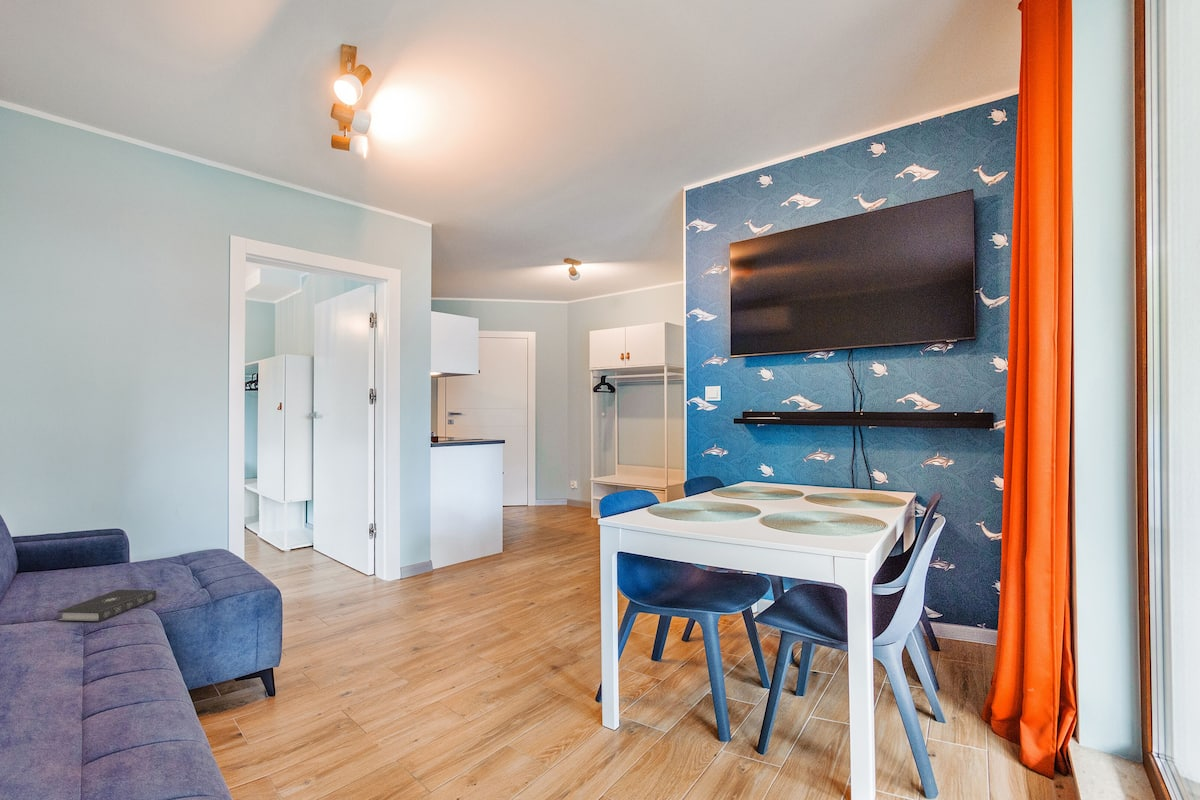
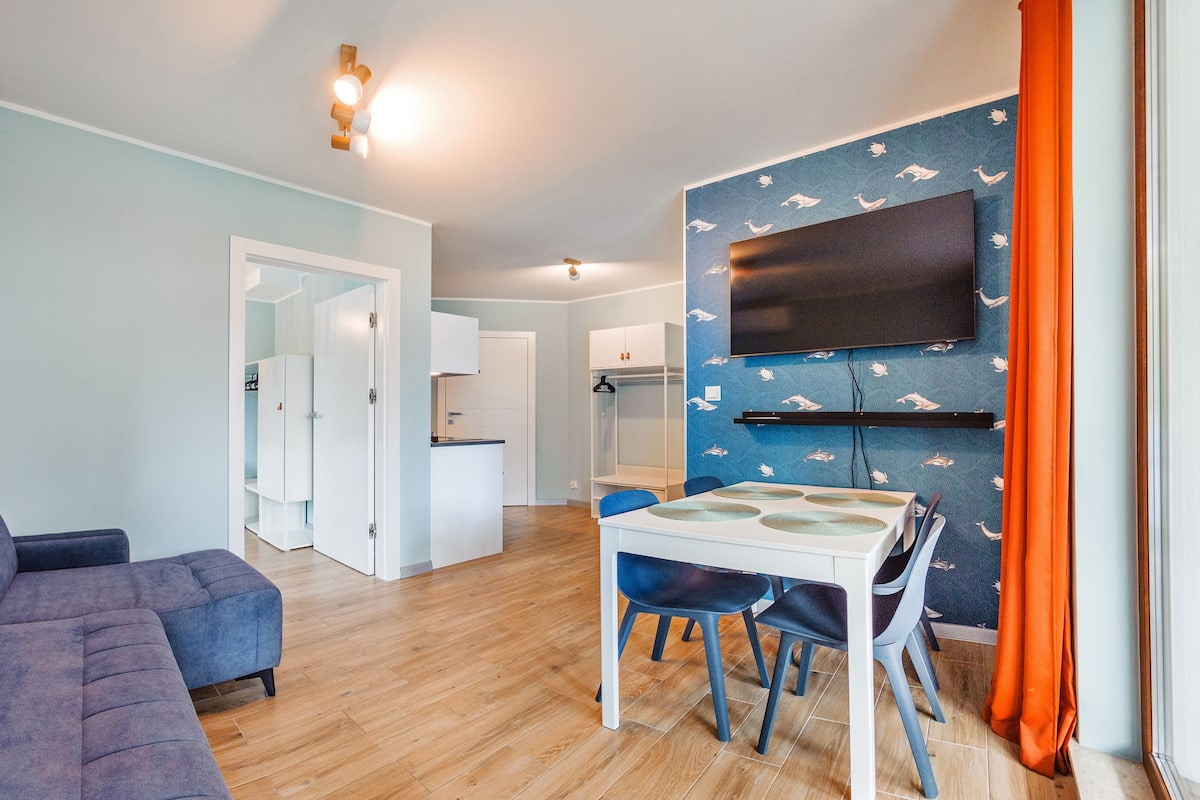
- book (109, 604)
